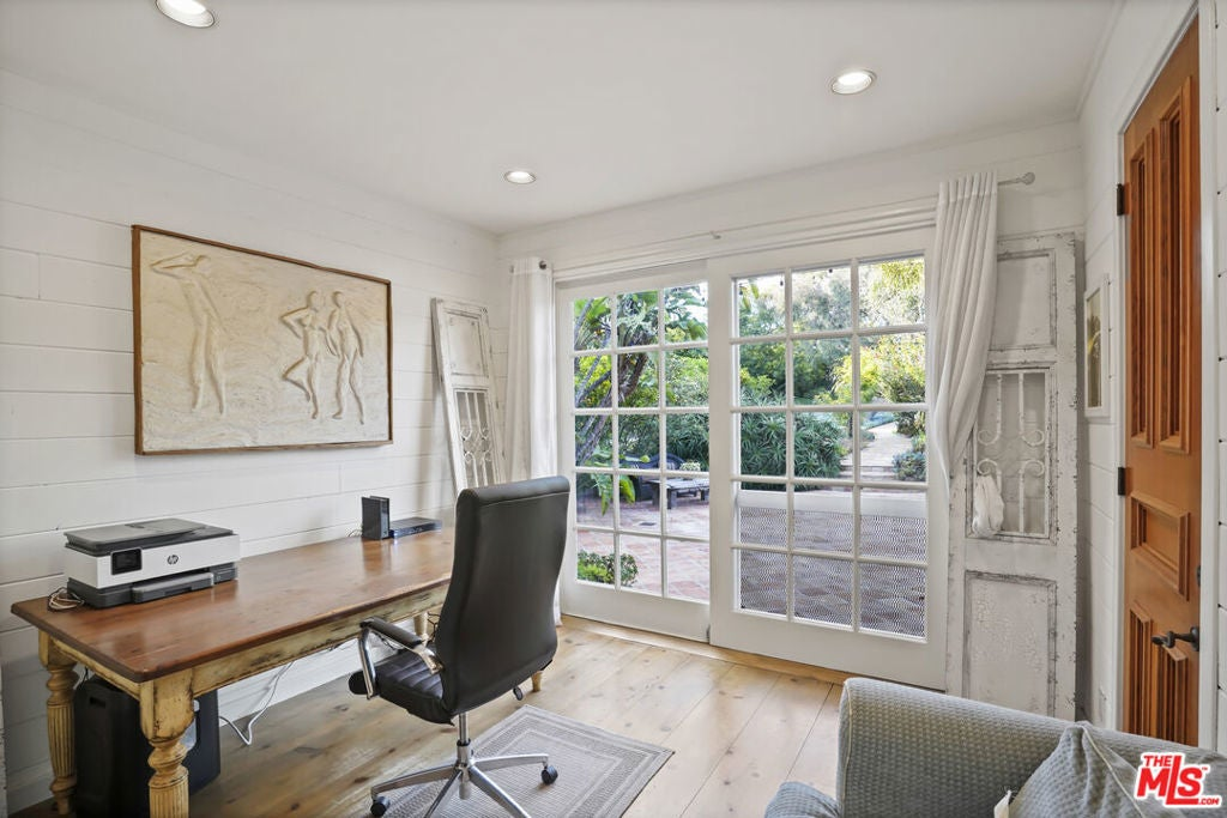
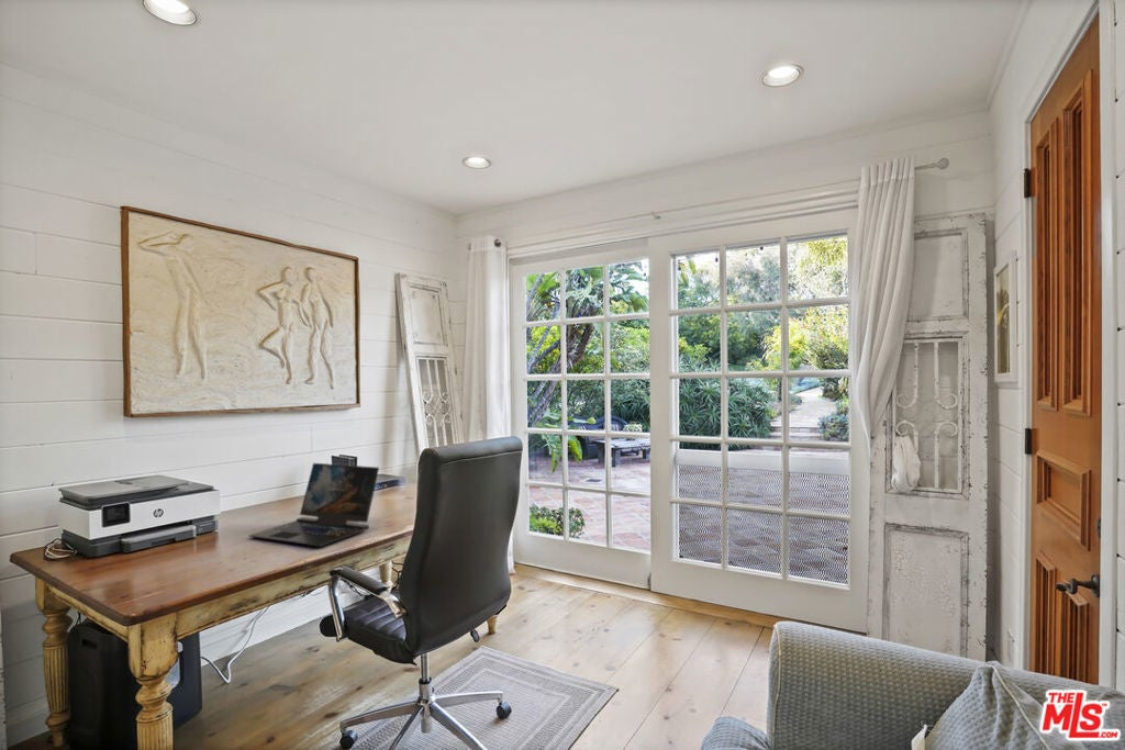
+ laptop (316, 502)
